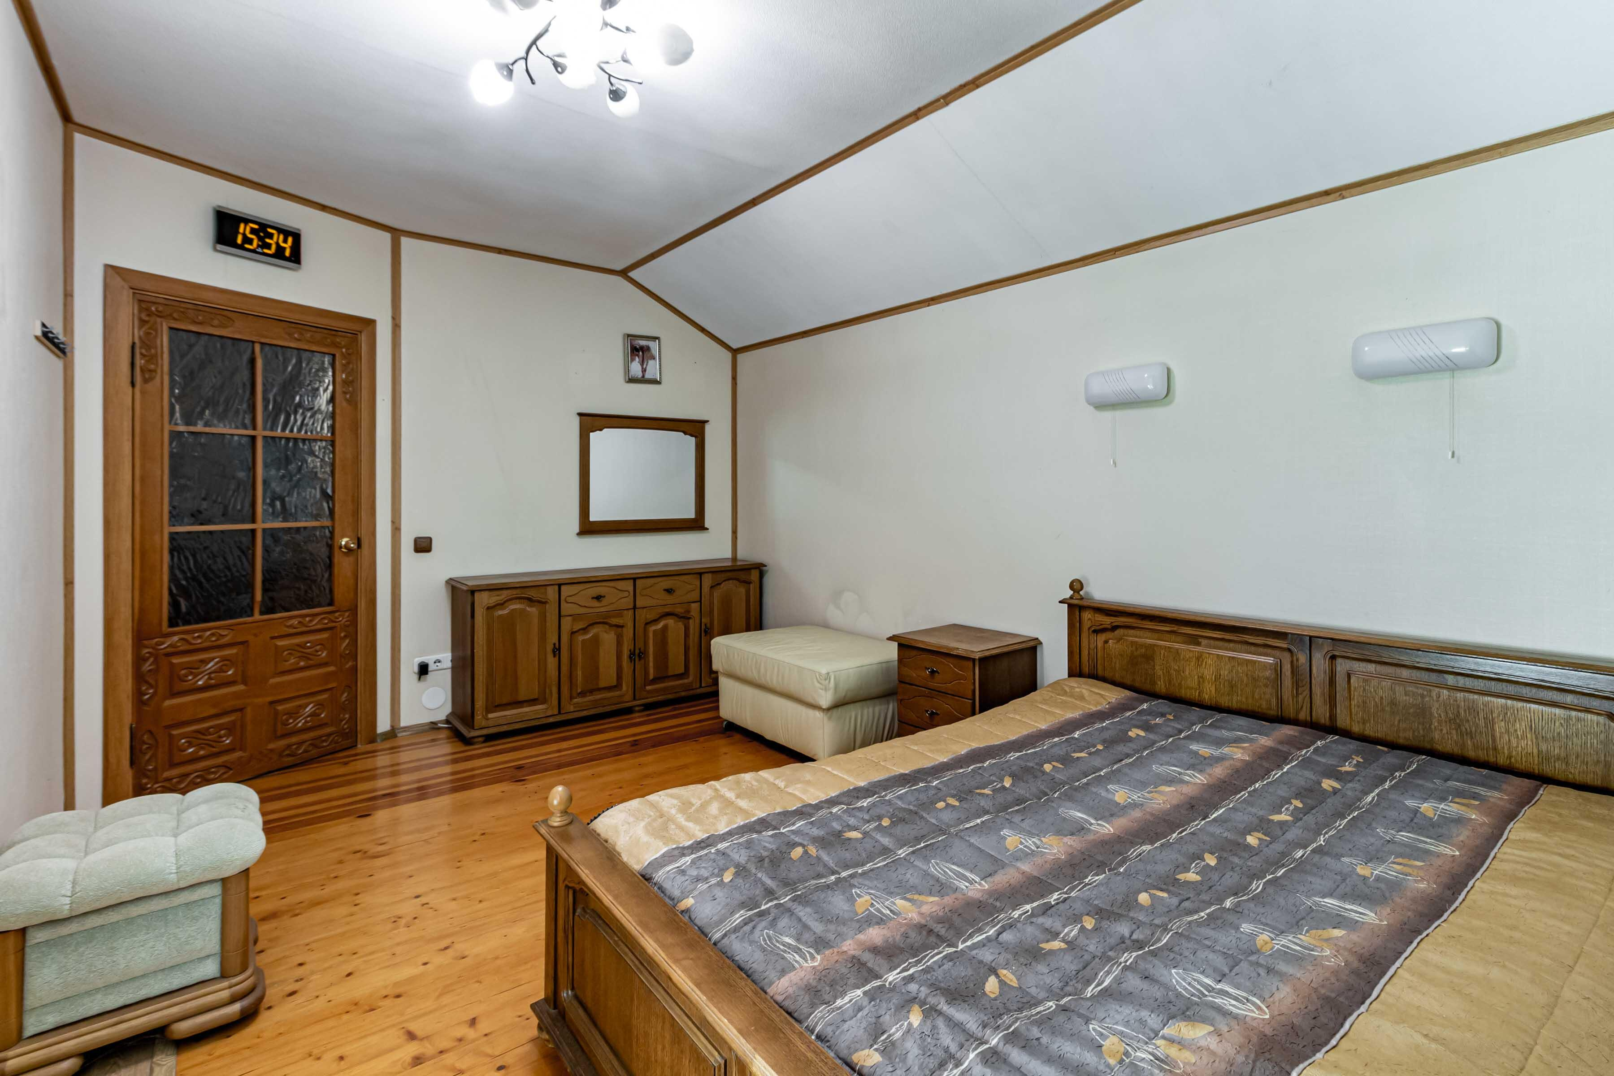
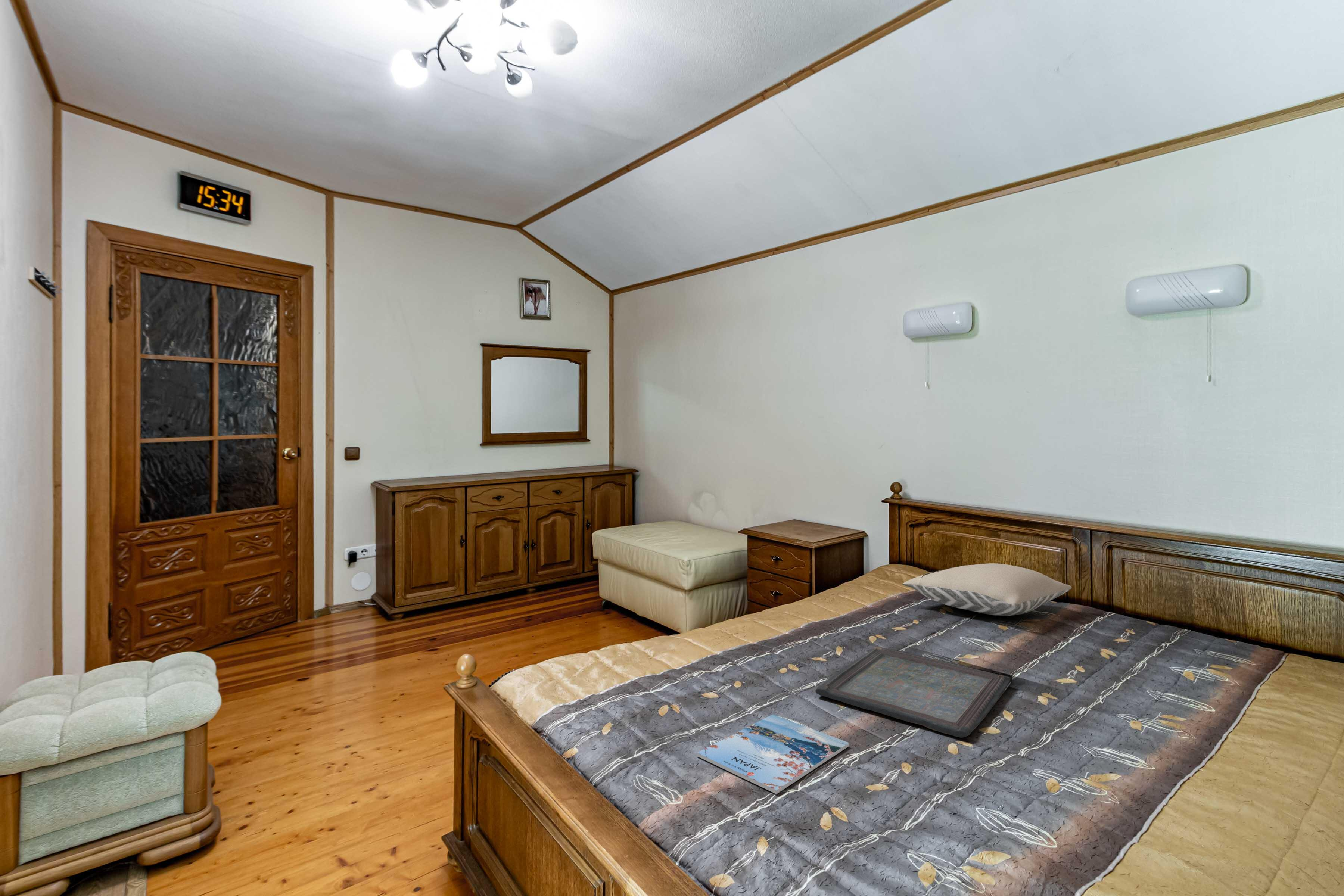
+ magazine (774, 749)
+ pillow (984, 587)
+ serving tray (913, 684)
